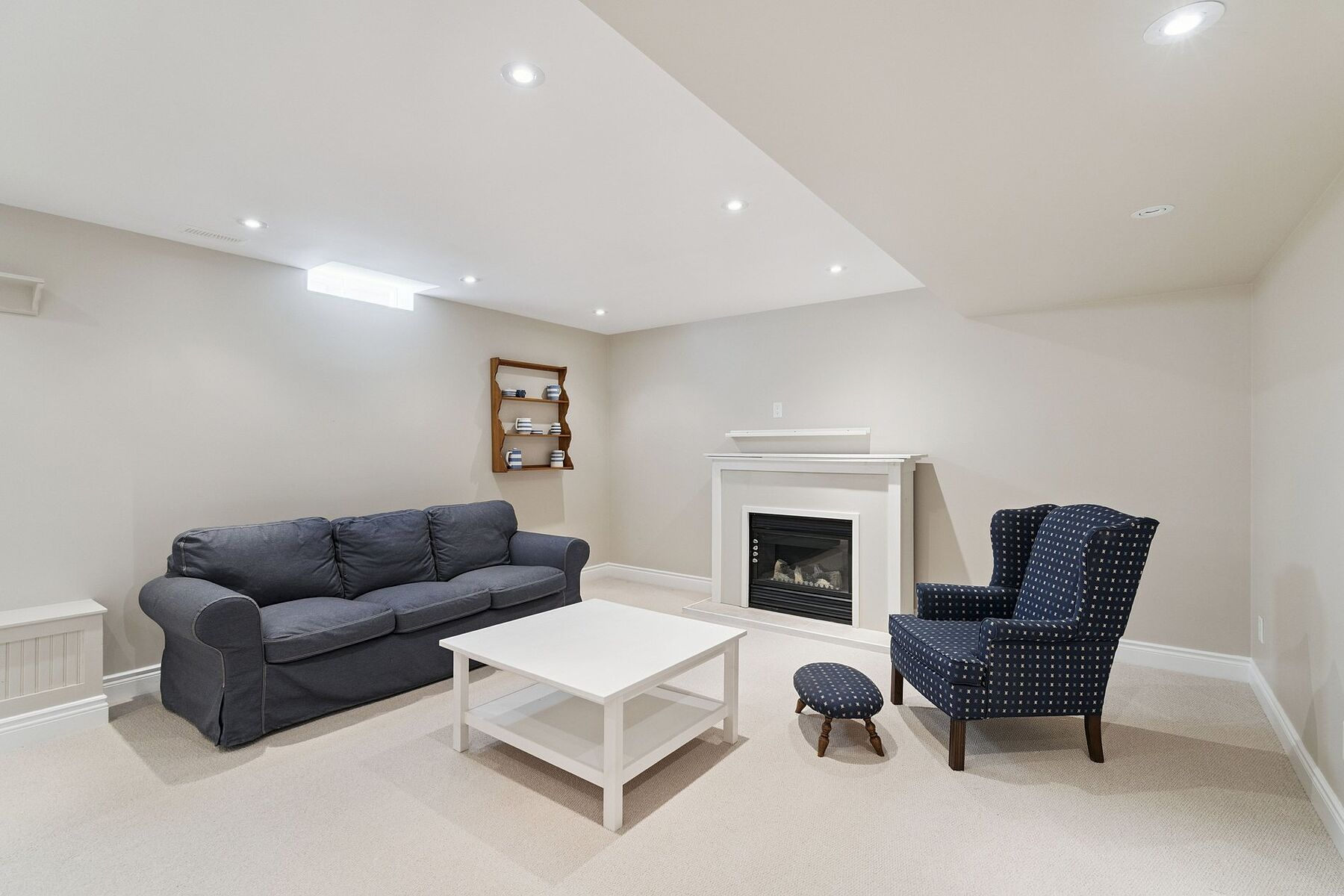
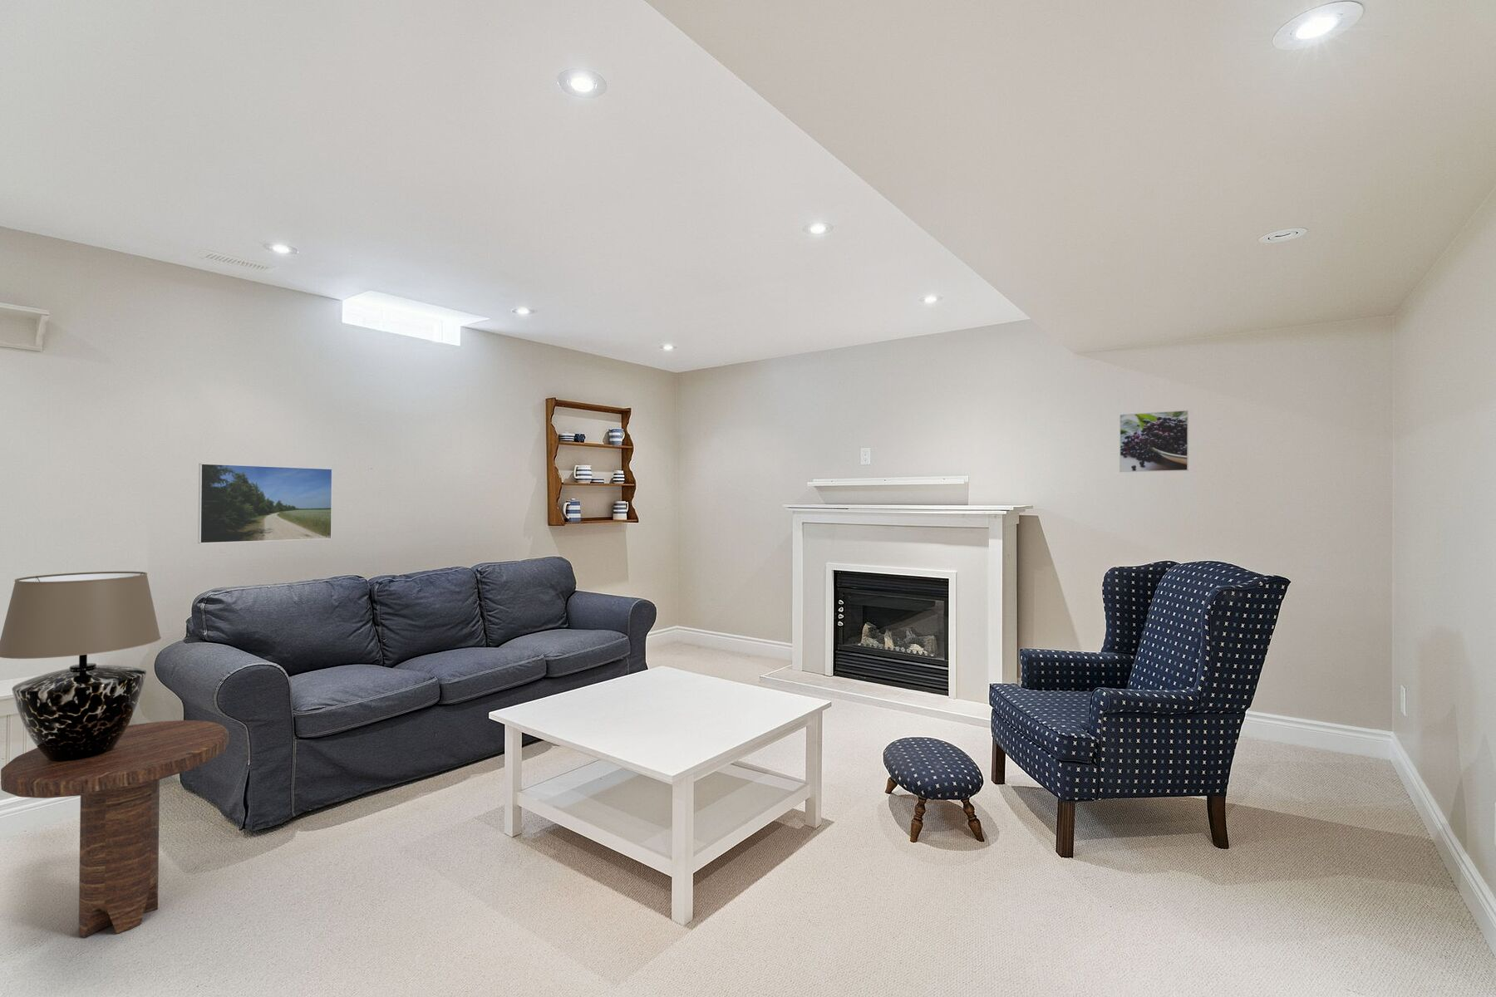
+ table lamp (82, 663)
+ side table (122, 831)
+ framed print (269, 503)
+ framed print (1153, 442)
